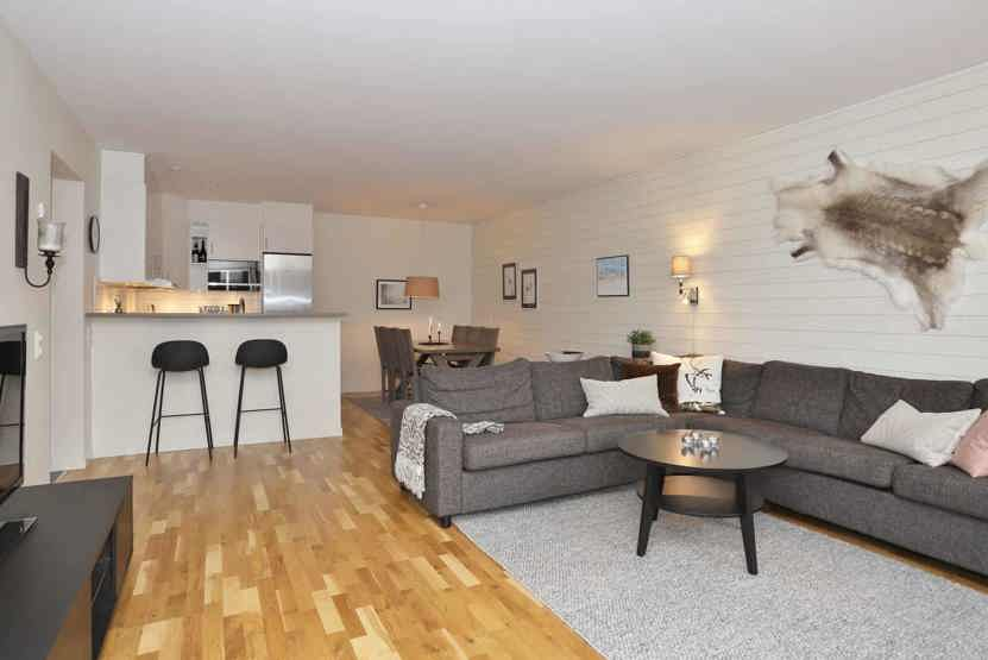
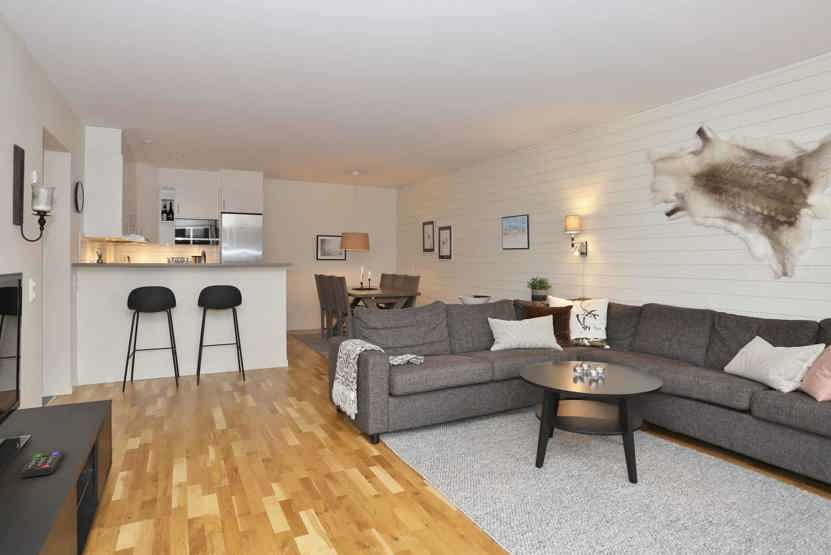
+ remote control (43, 462)
